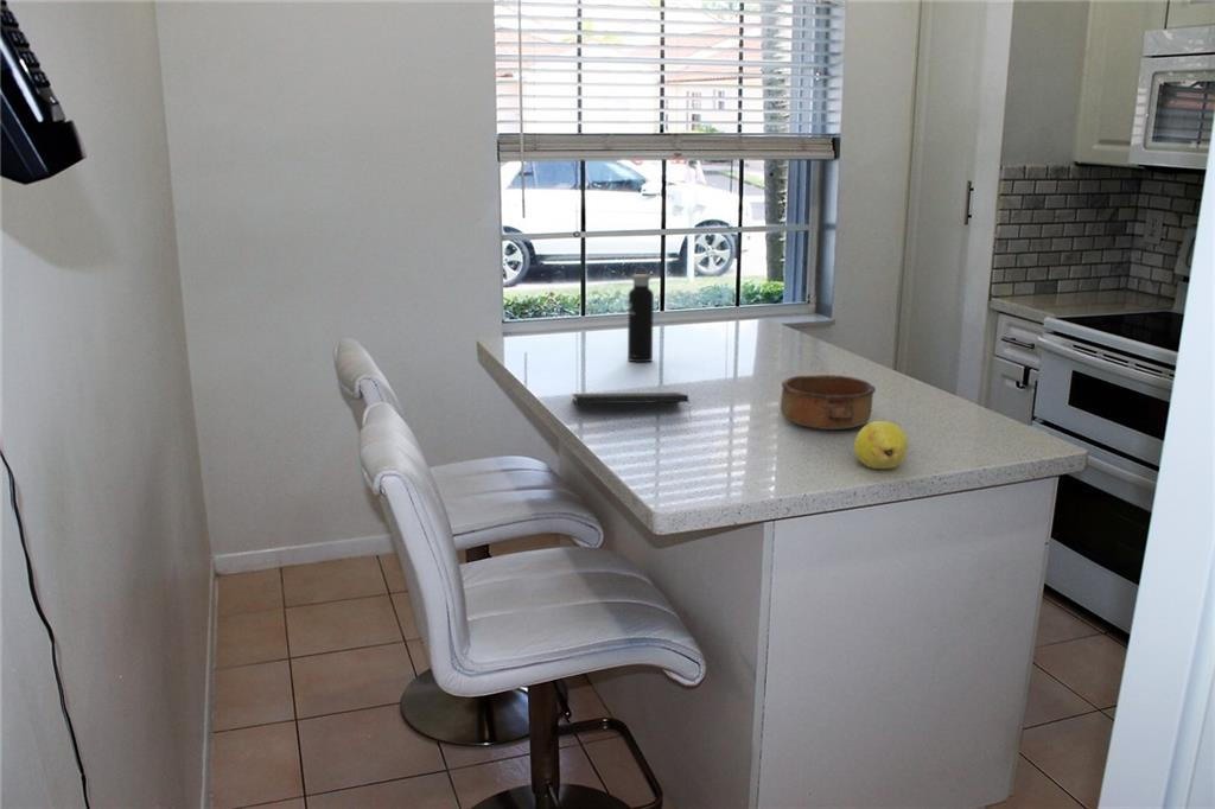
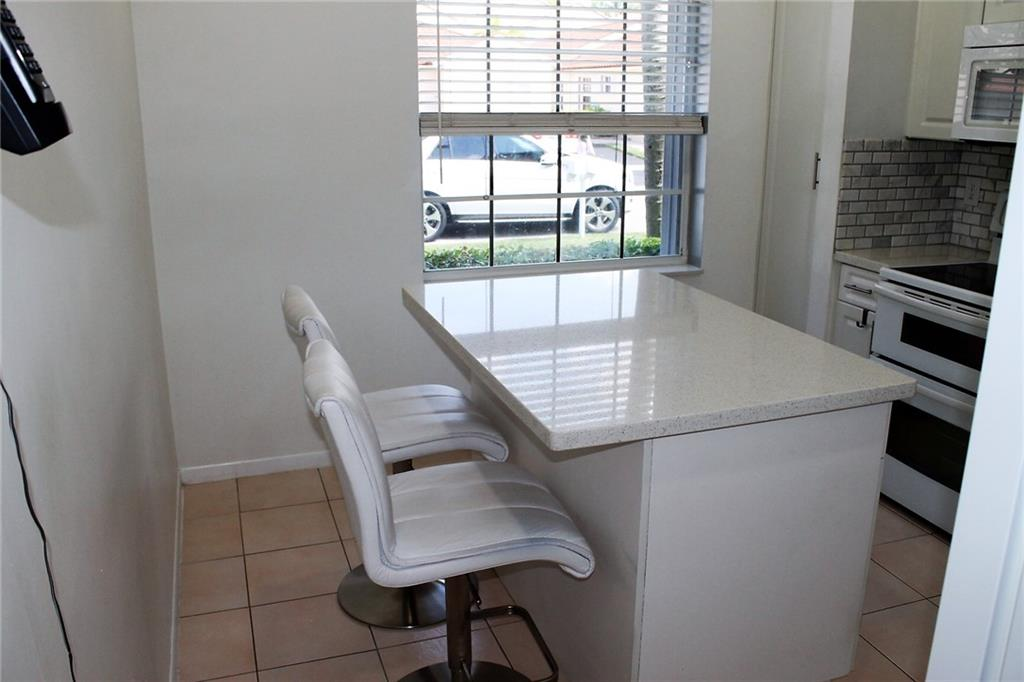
- fruit (880, 445)
- bowl (826, 402)
- notepad (628, 397)
- water bottle (641, 313)
